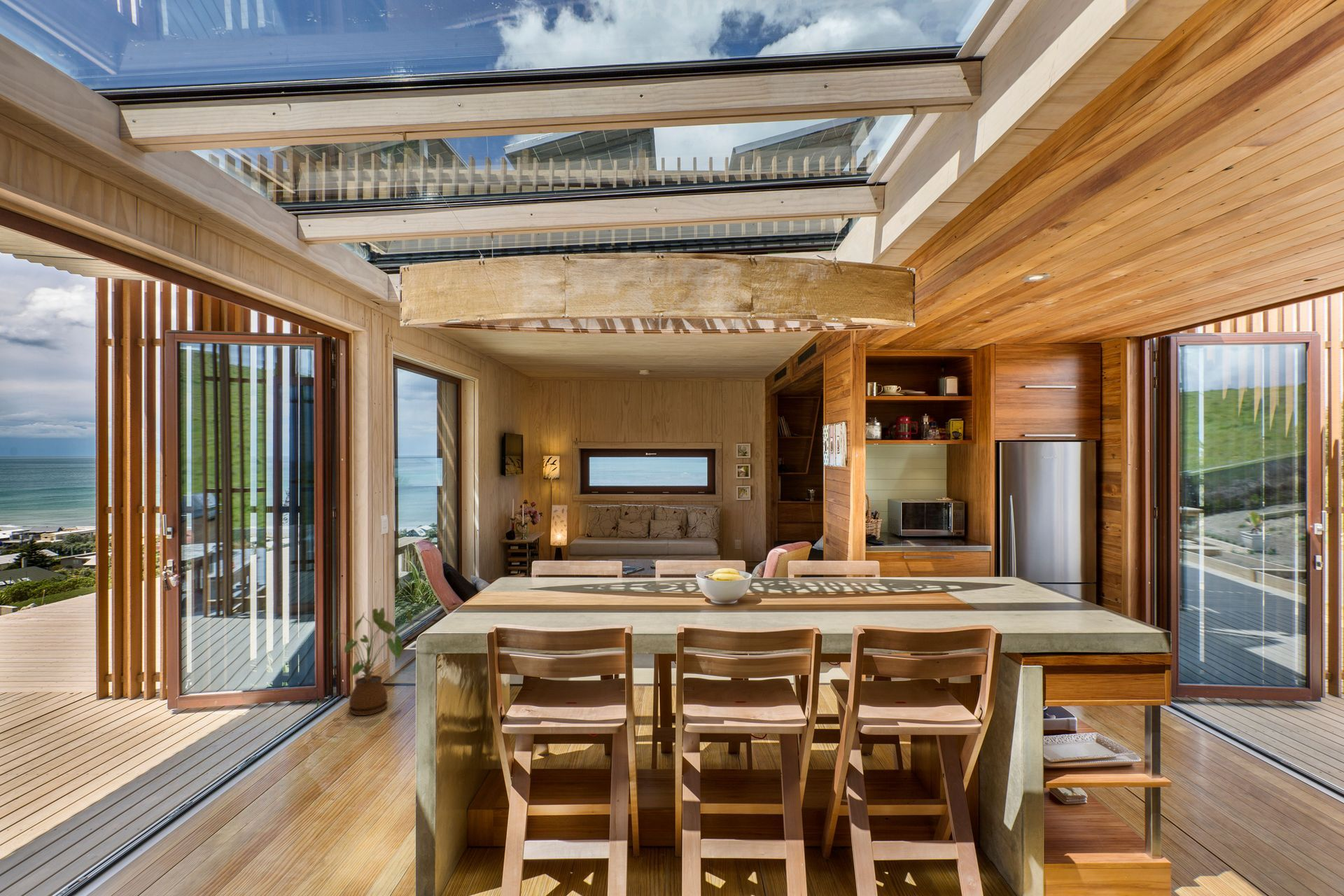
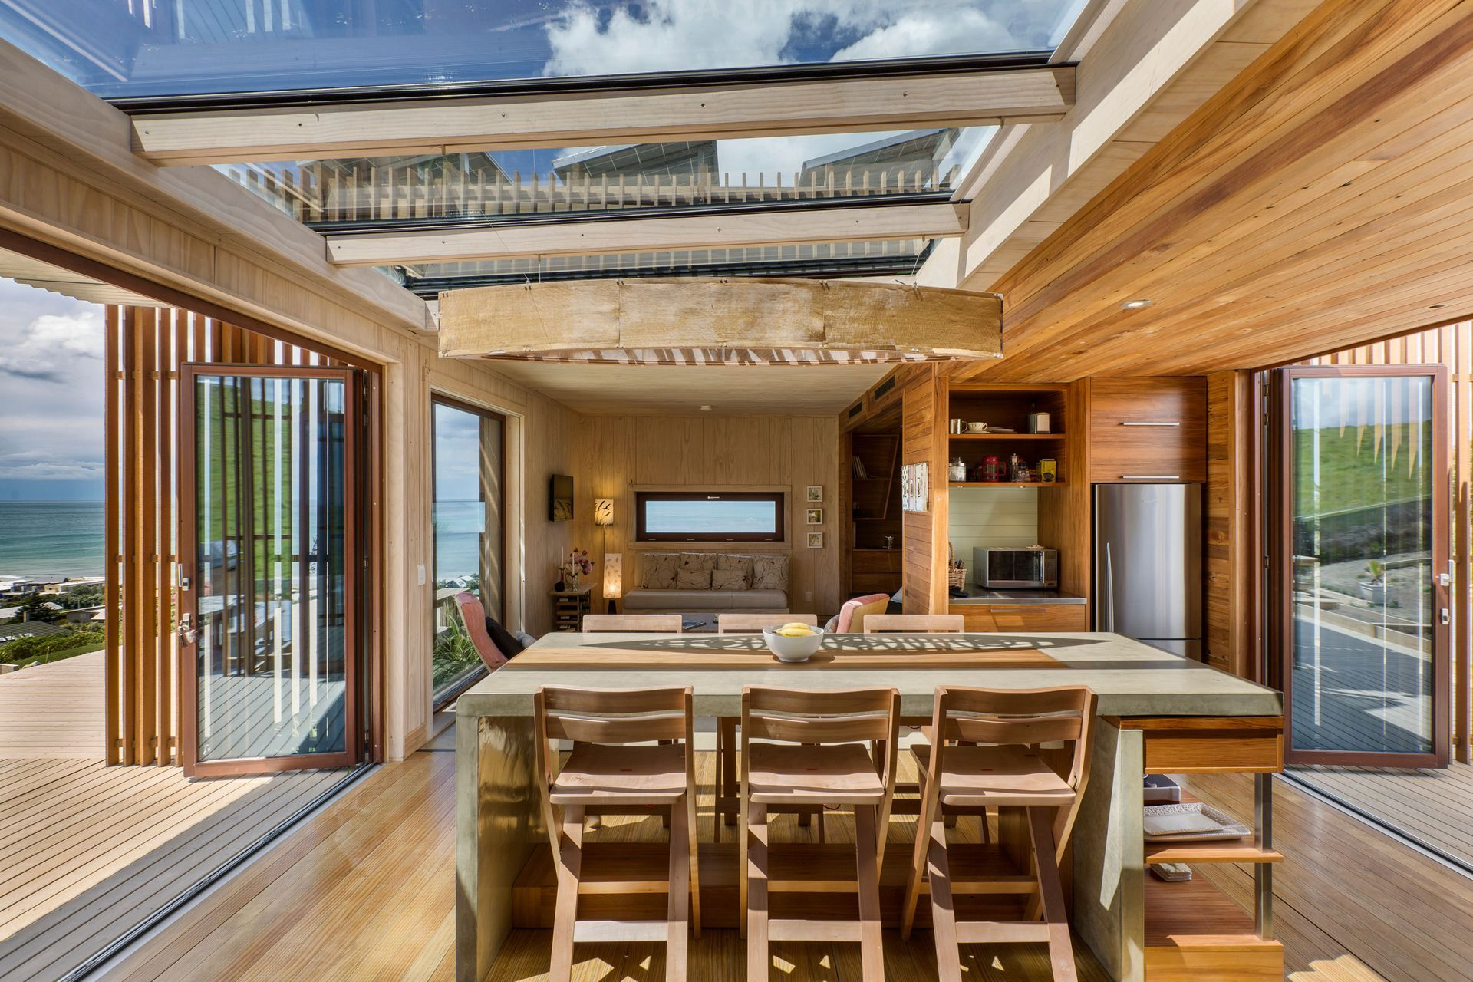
- house plant (374, 662)
